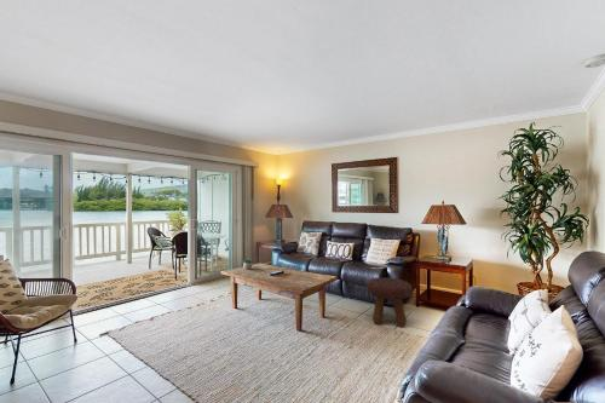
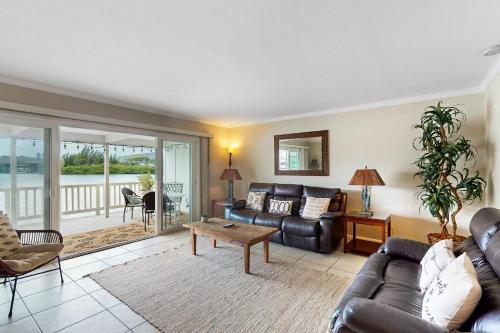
- footstool (388, 298)
